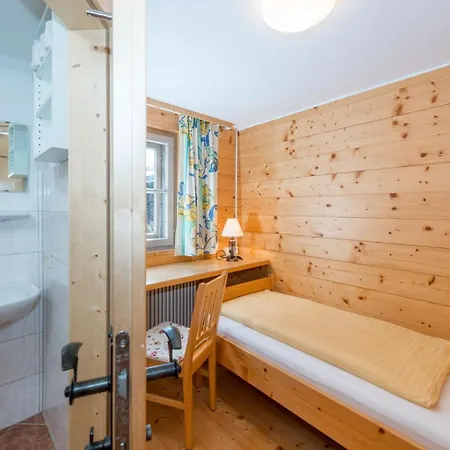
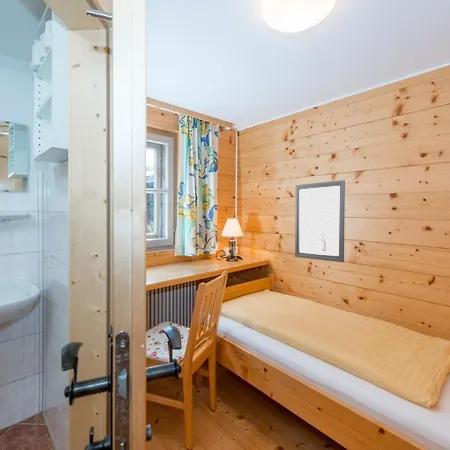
+ wall art (318, 221)
